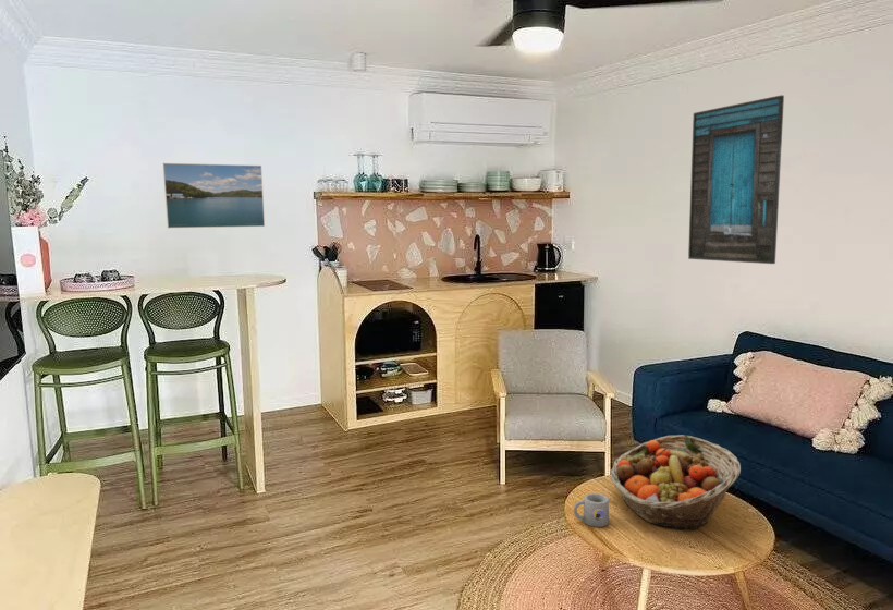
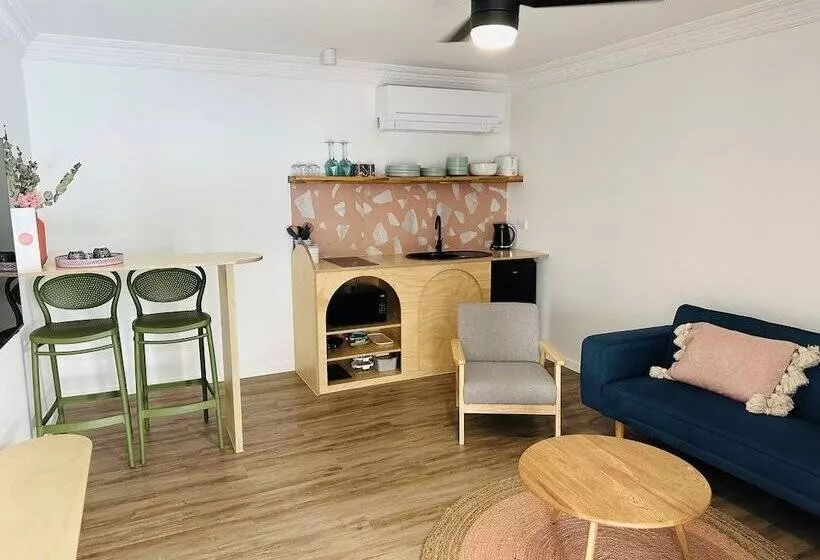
- fruit basket (672, 478)
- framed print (732, 184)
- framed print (215, 196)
- mug (590, 509)
